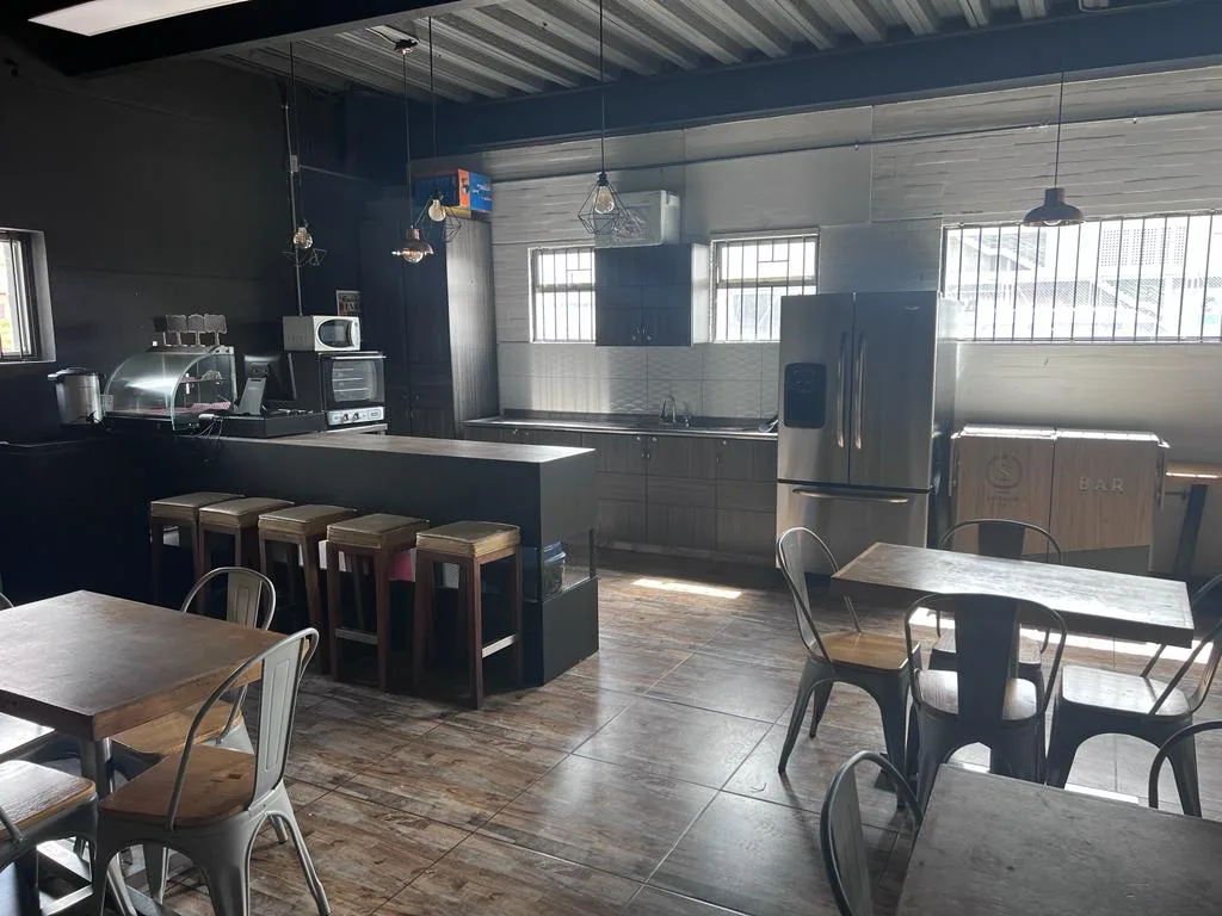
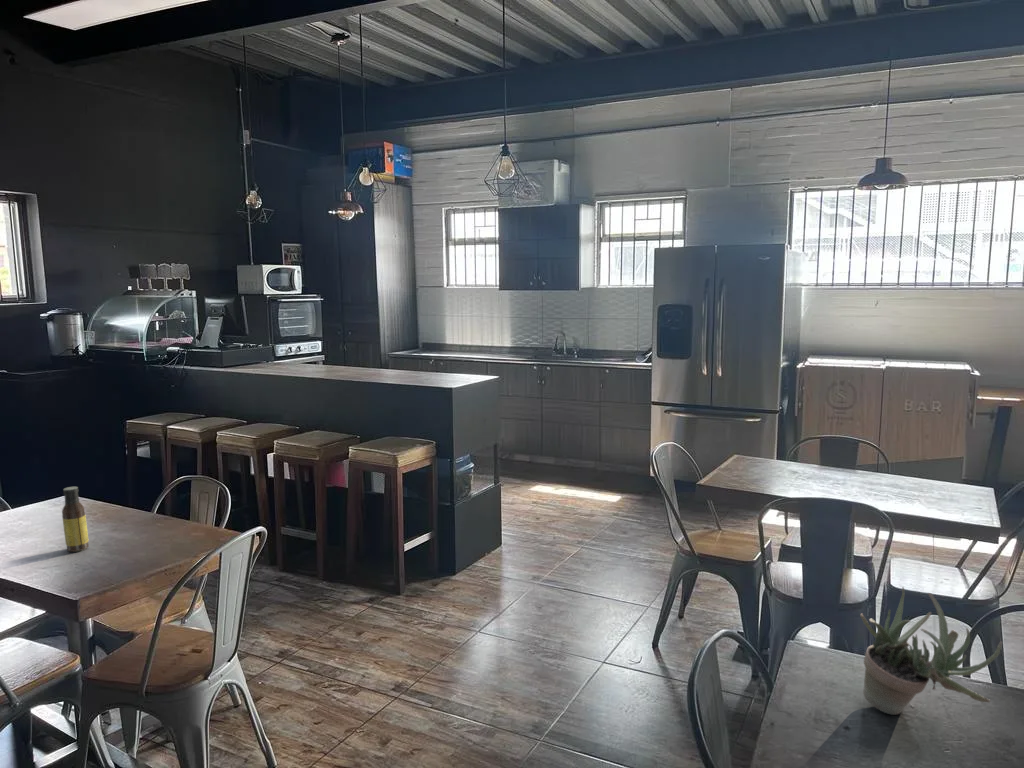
+ sauce bottle (74, 518)
+ succulent plant (926, 658)
